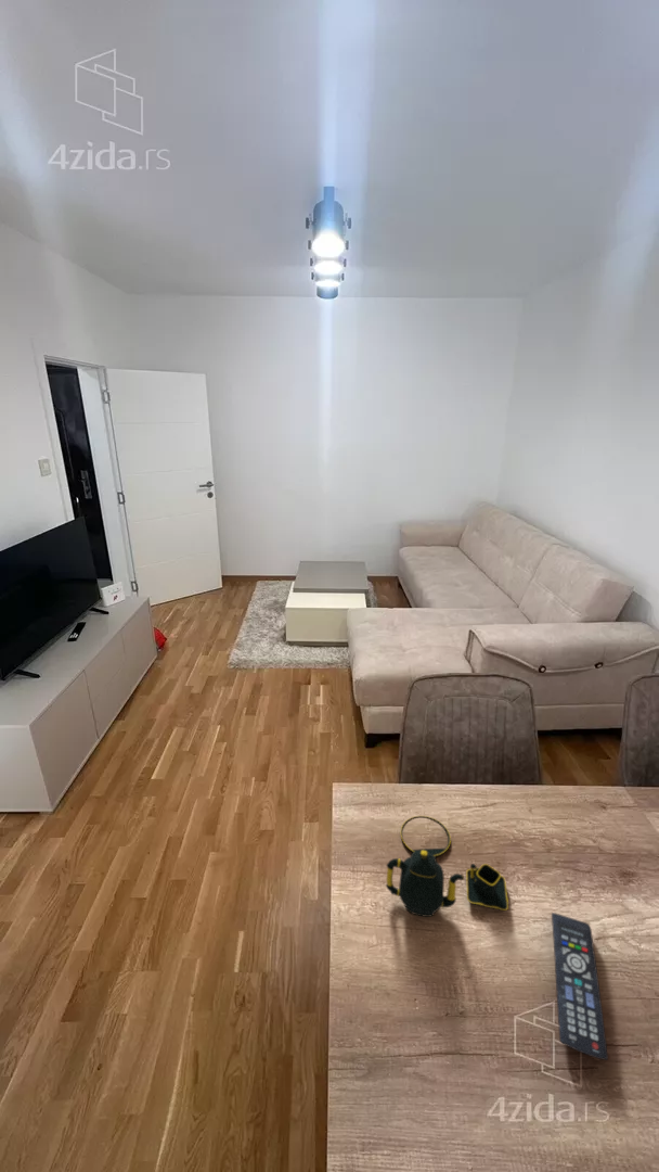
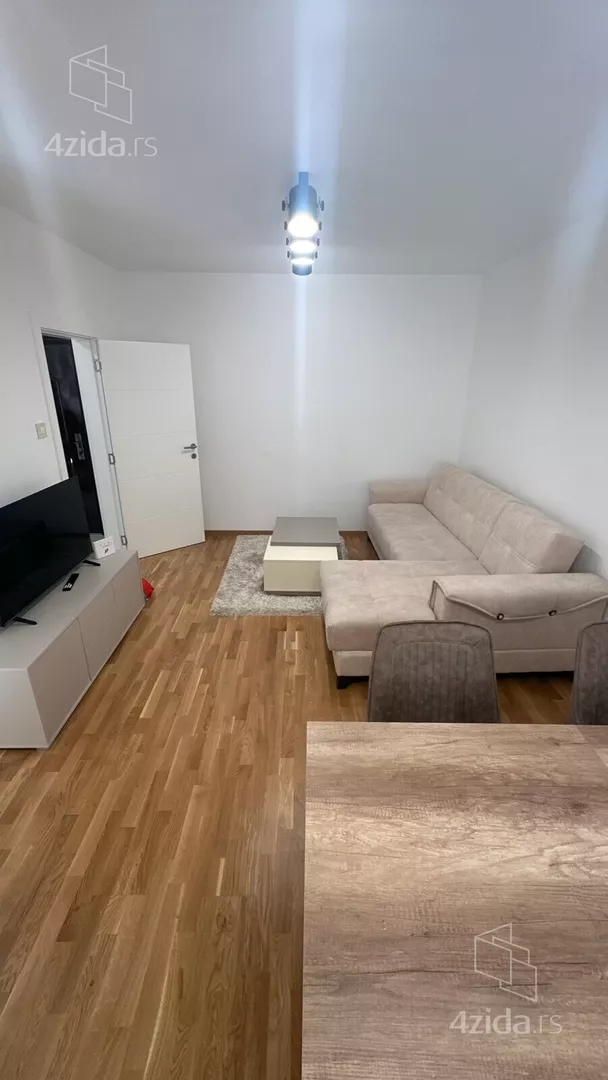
- teapot (448, 845)
- remote control (576, 976)
